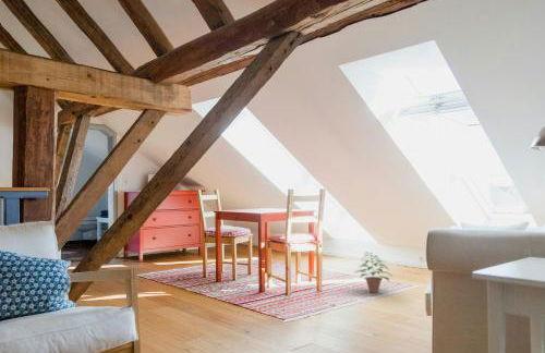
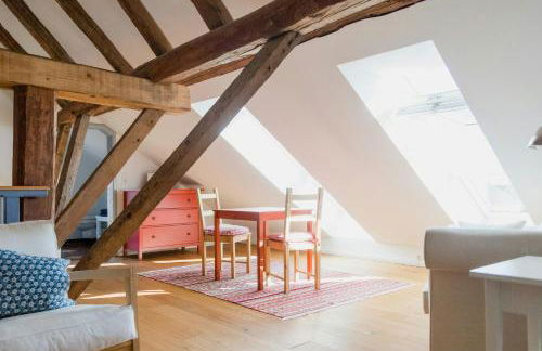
- potted plant (374, 272)
